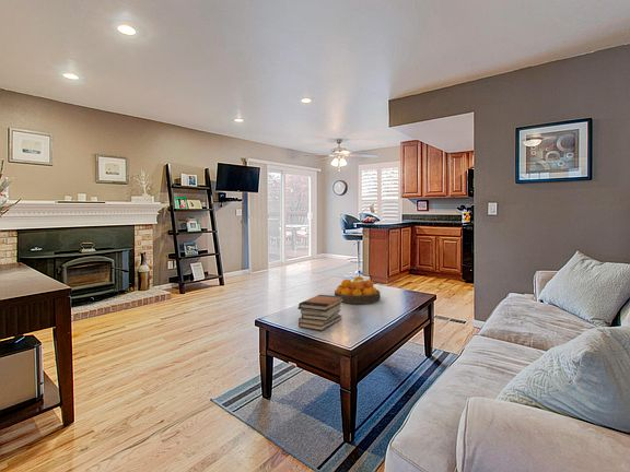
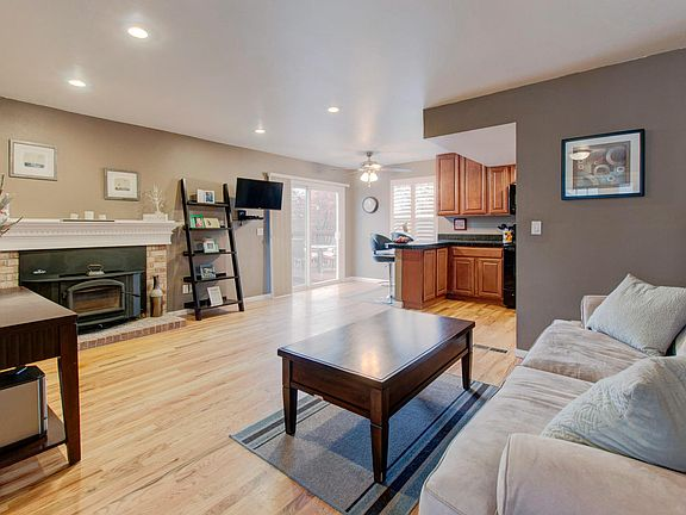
- fruit bowl (357, 287)
- book stack (322, 310)
